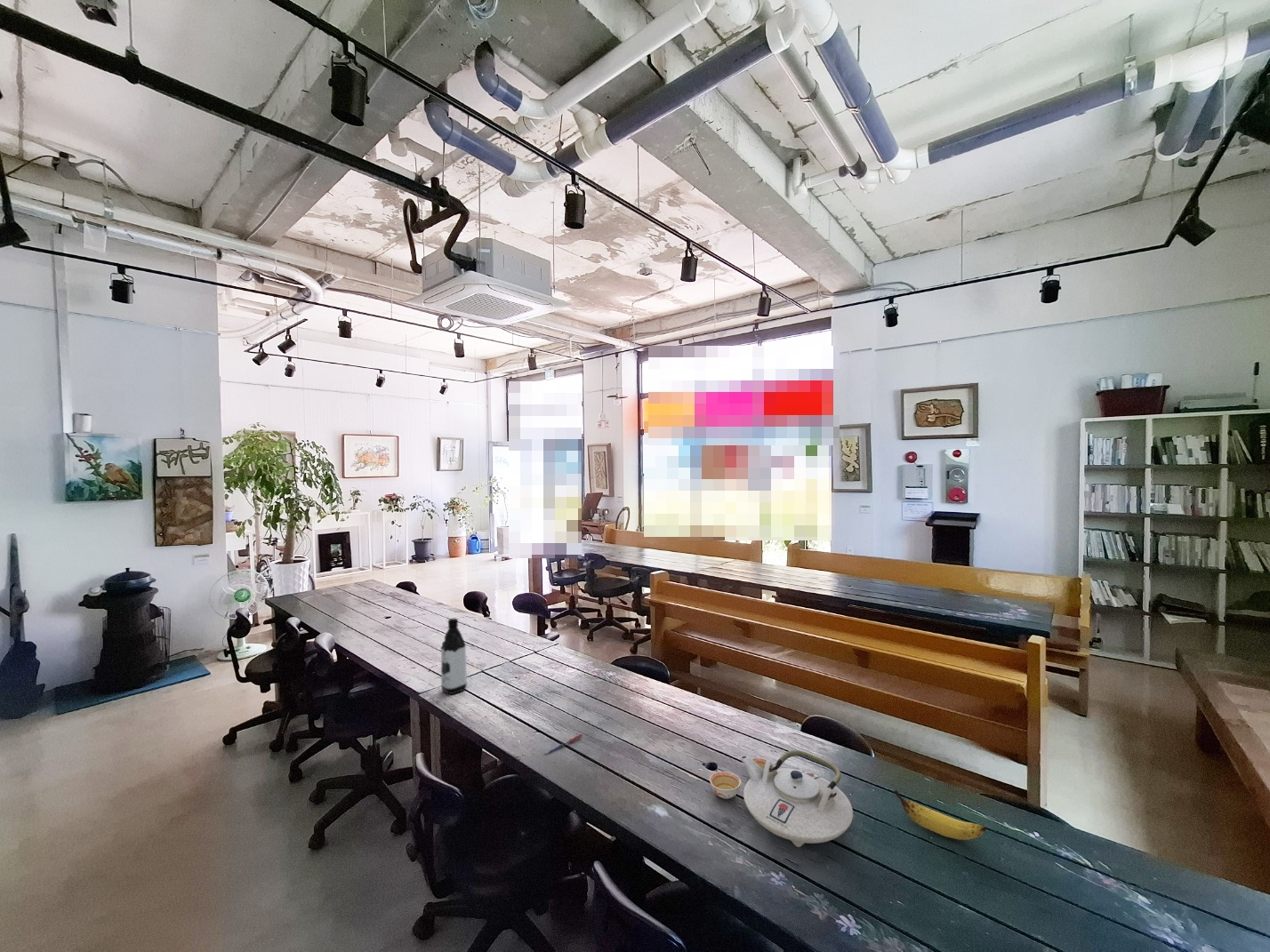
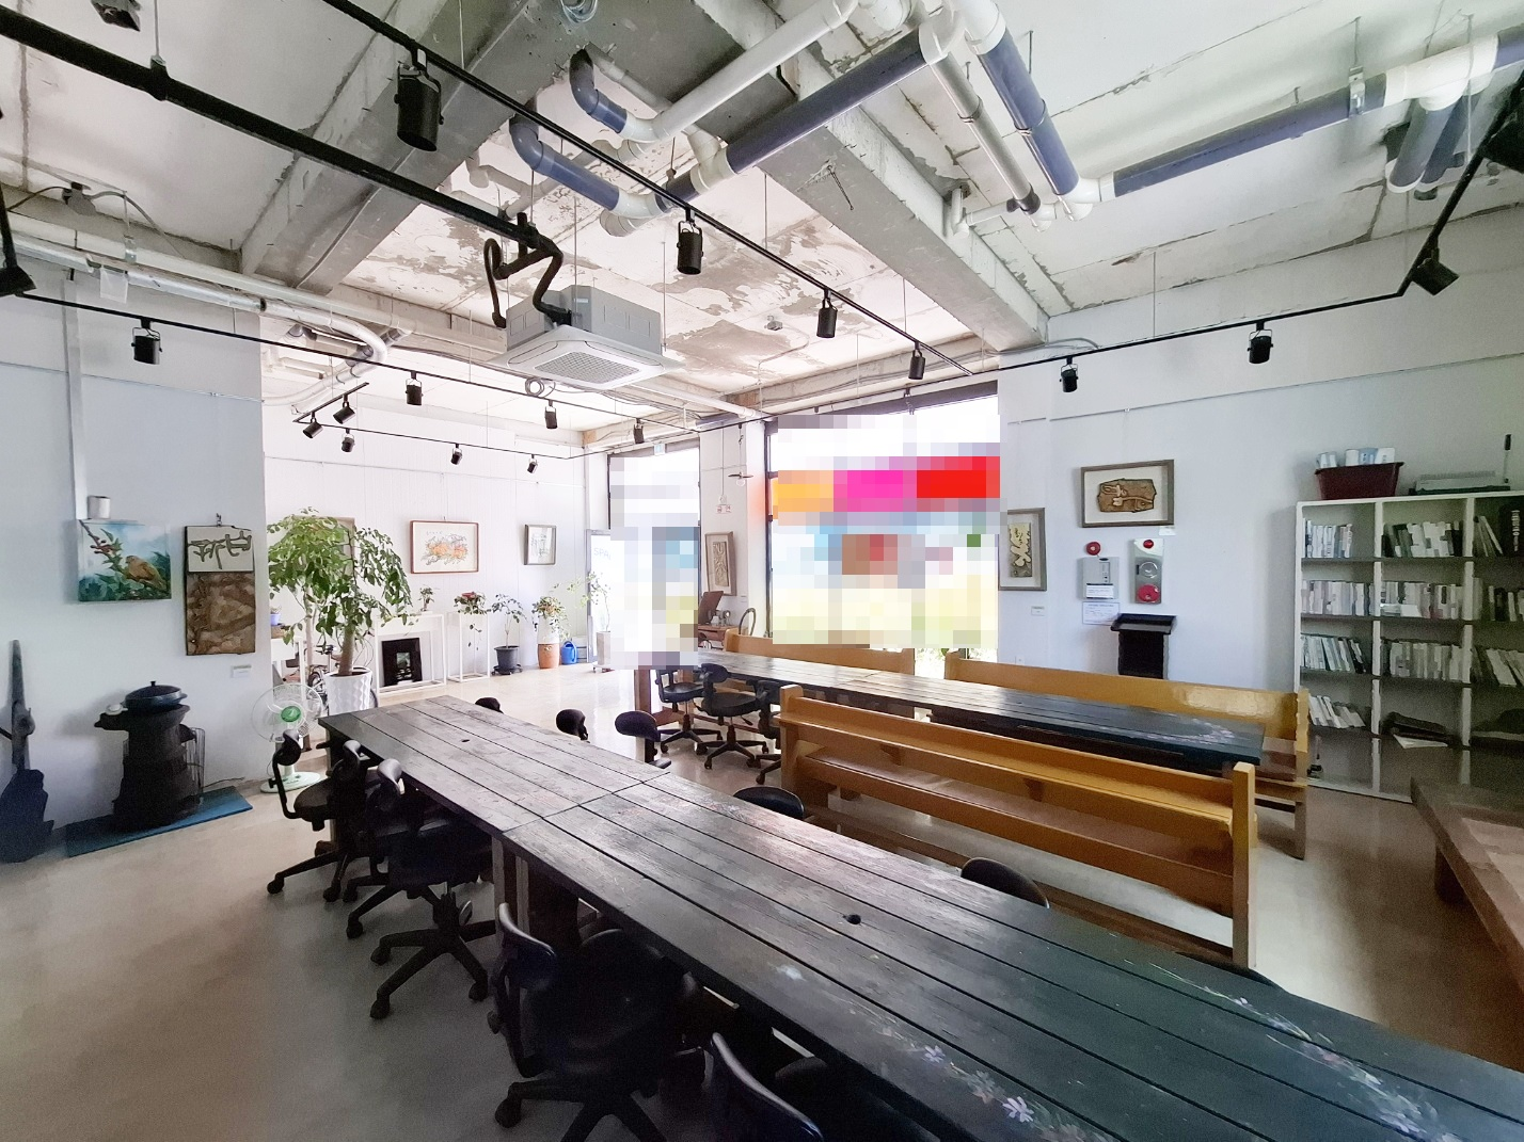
- banana (937, 818)
- teapot (778, 788)
- water bottle (453, 654)
- pen (564, 743)
